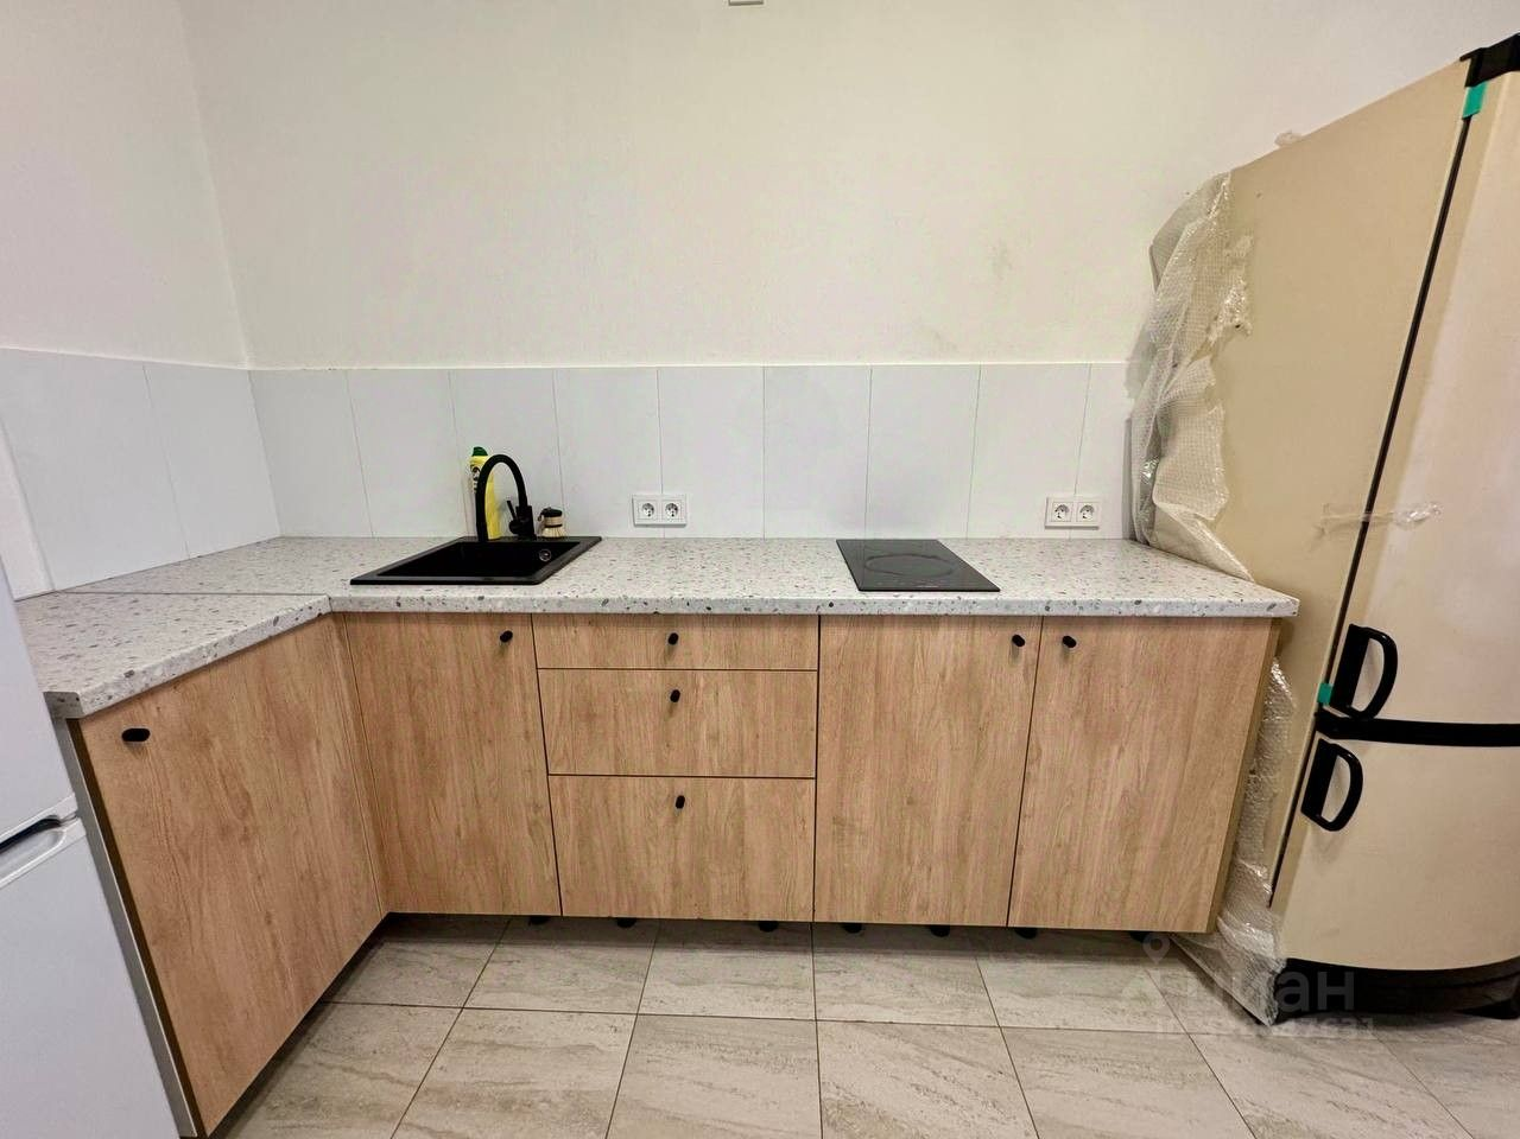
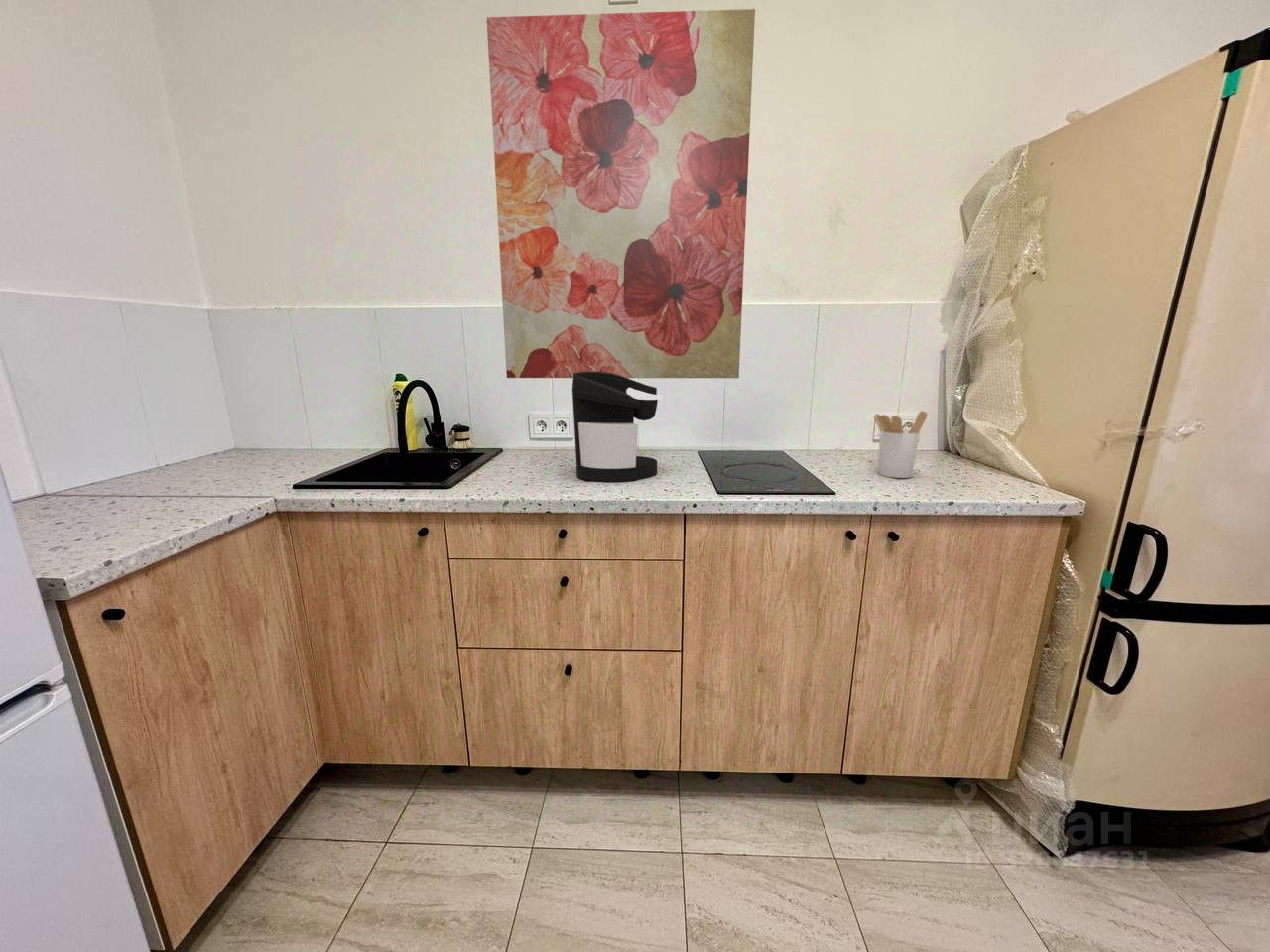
+ wall art (620, 209)
+ coffee maker (618, 423)
+ utensil holder (894, 443)
